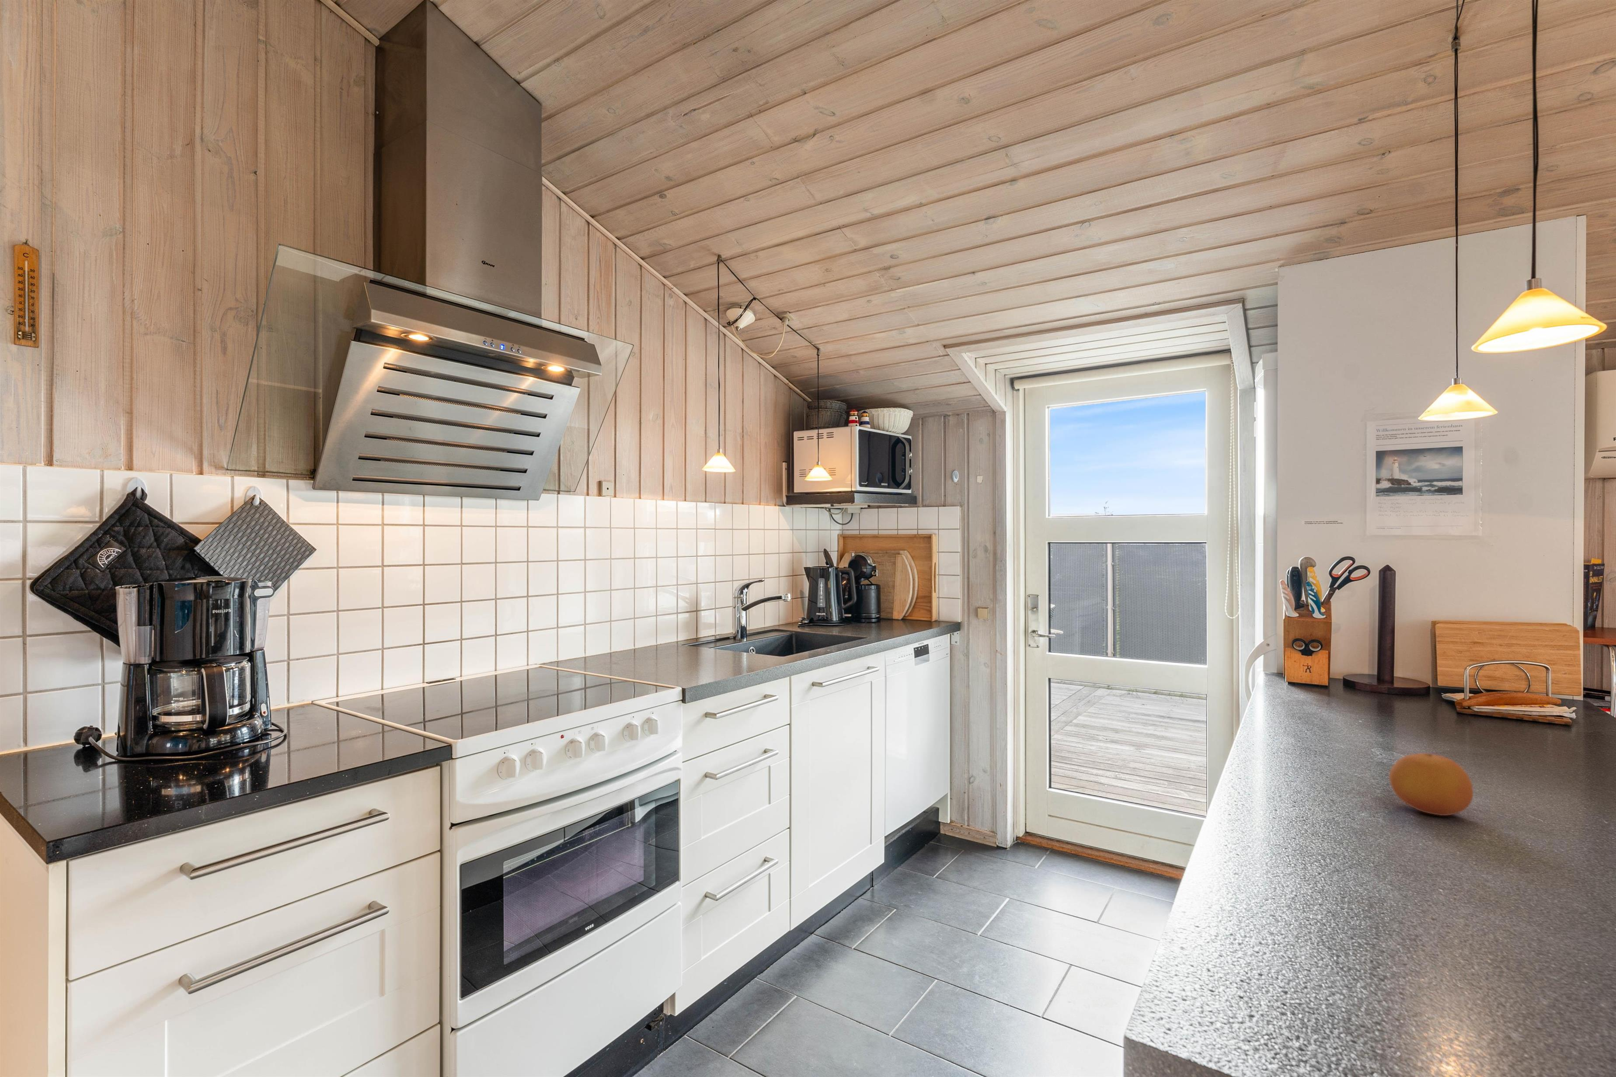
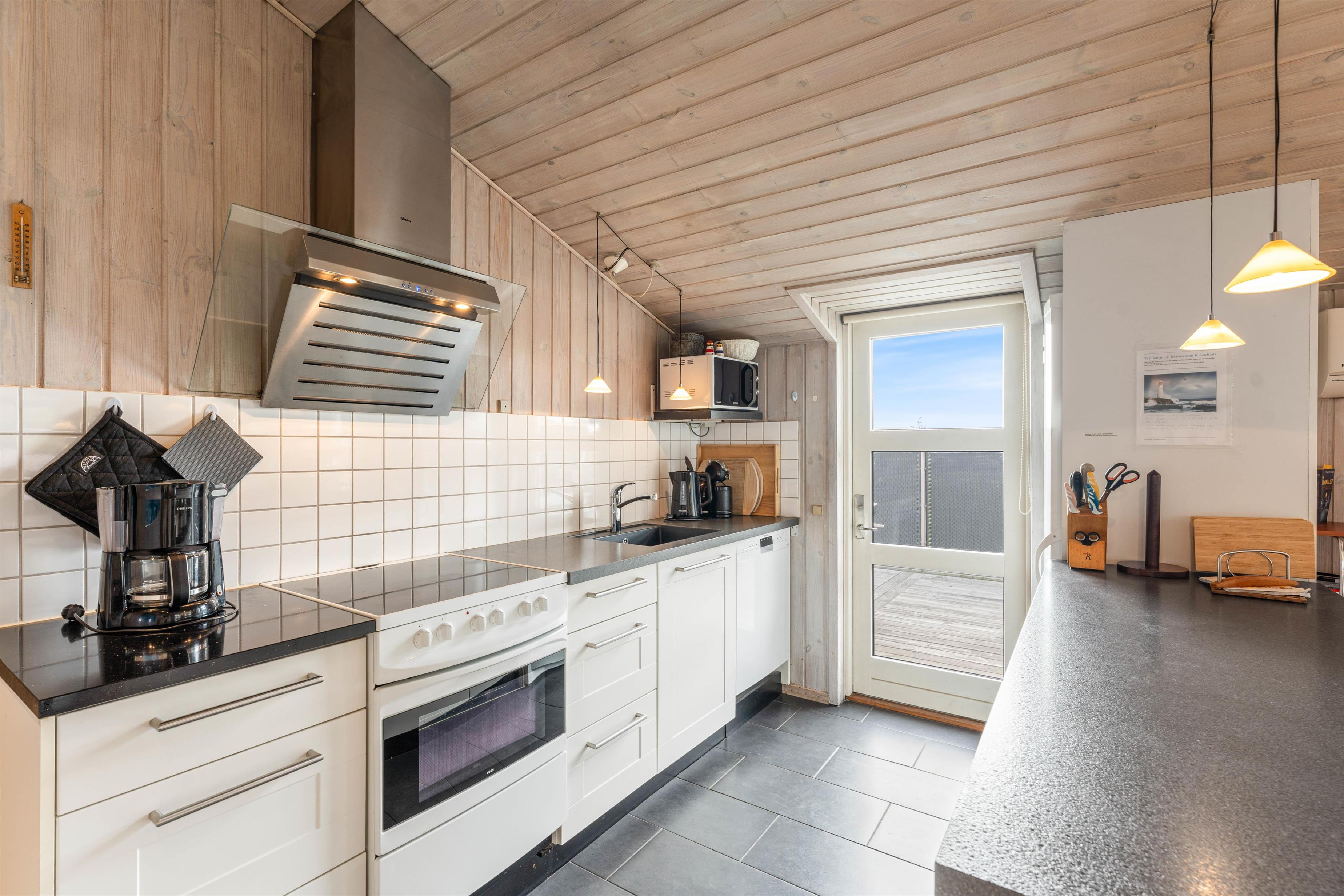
- fruit (1430, 783)
